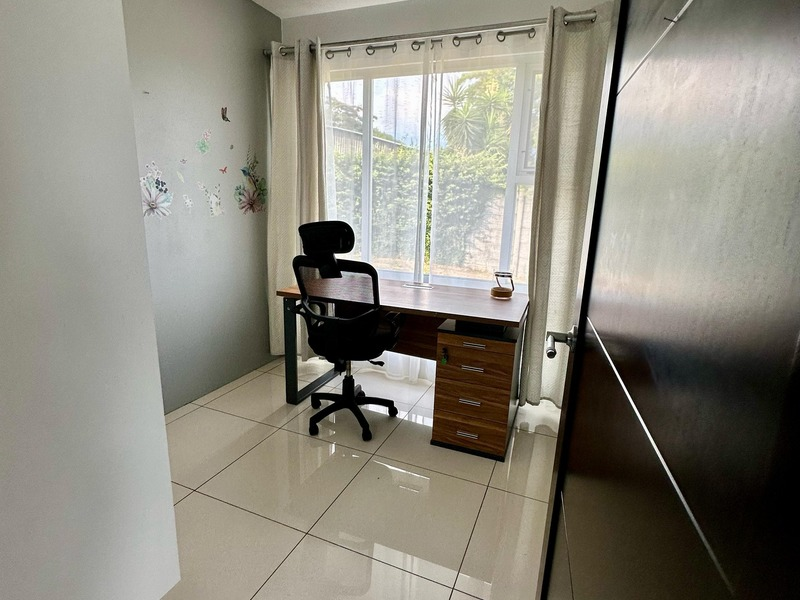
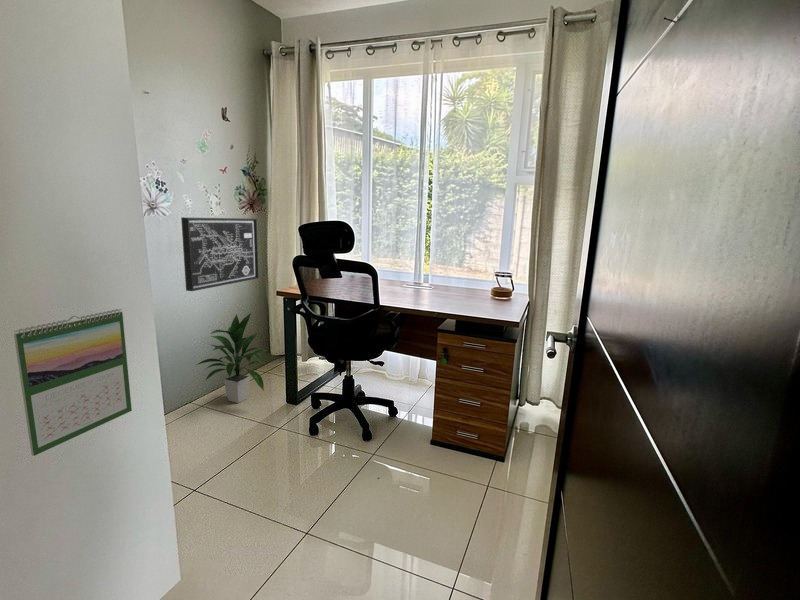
+ wall art (224, 251)
+ calendar (80, 374)
+ indoor plant (237, 359)
